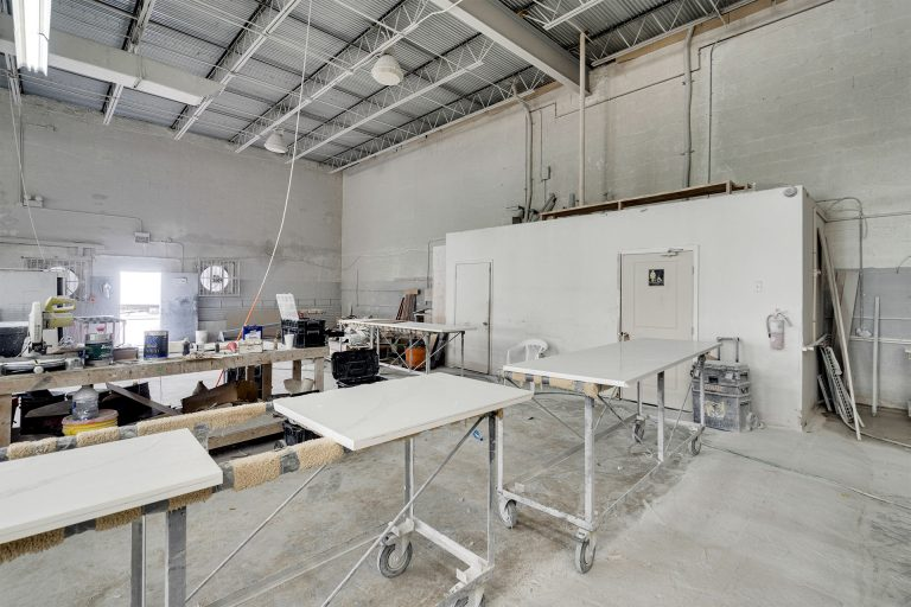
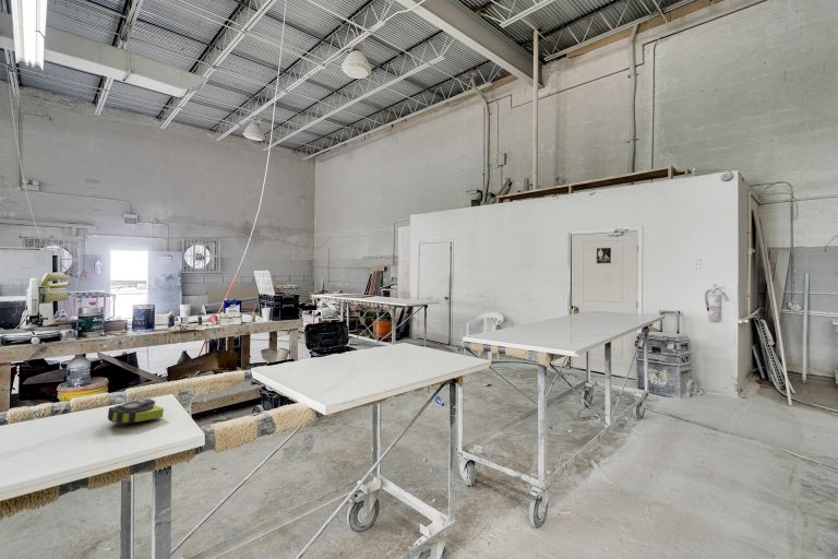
+ tape measure (133, 412)
